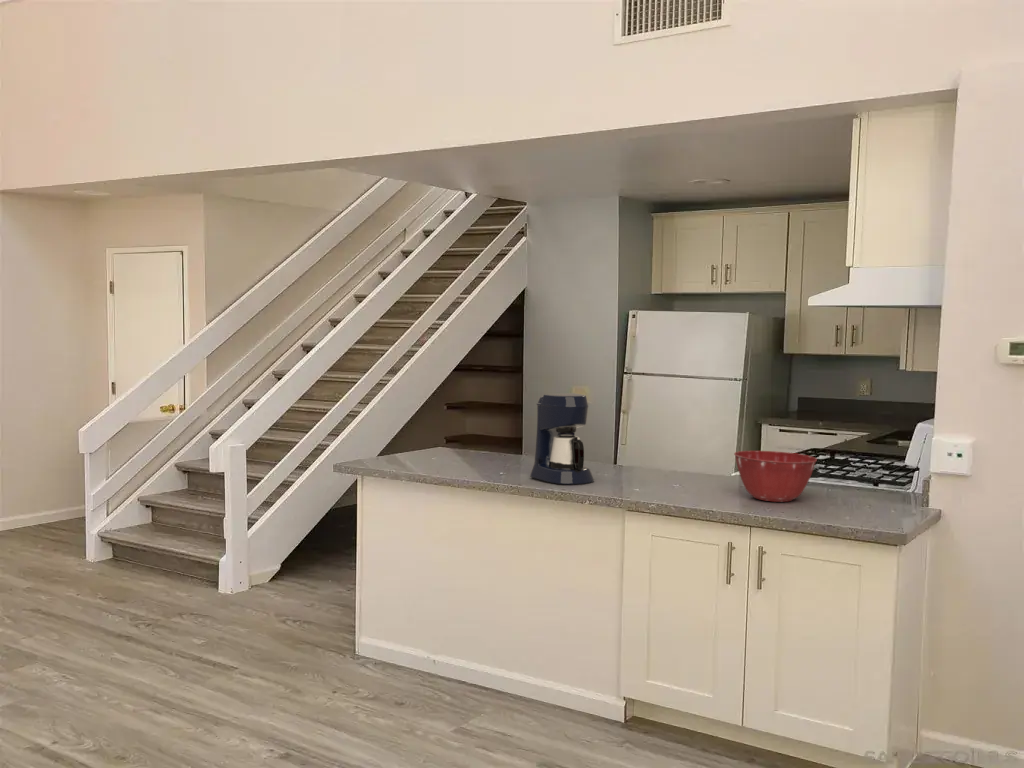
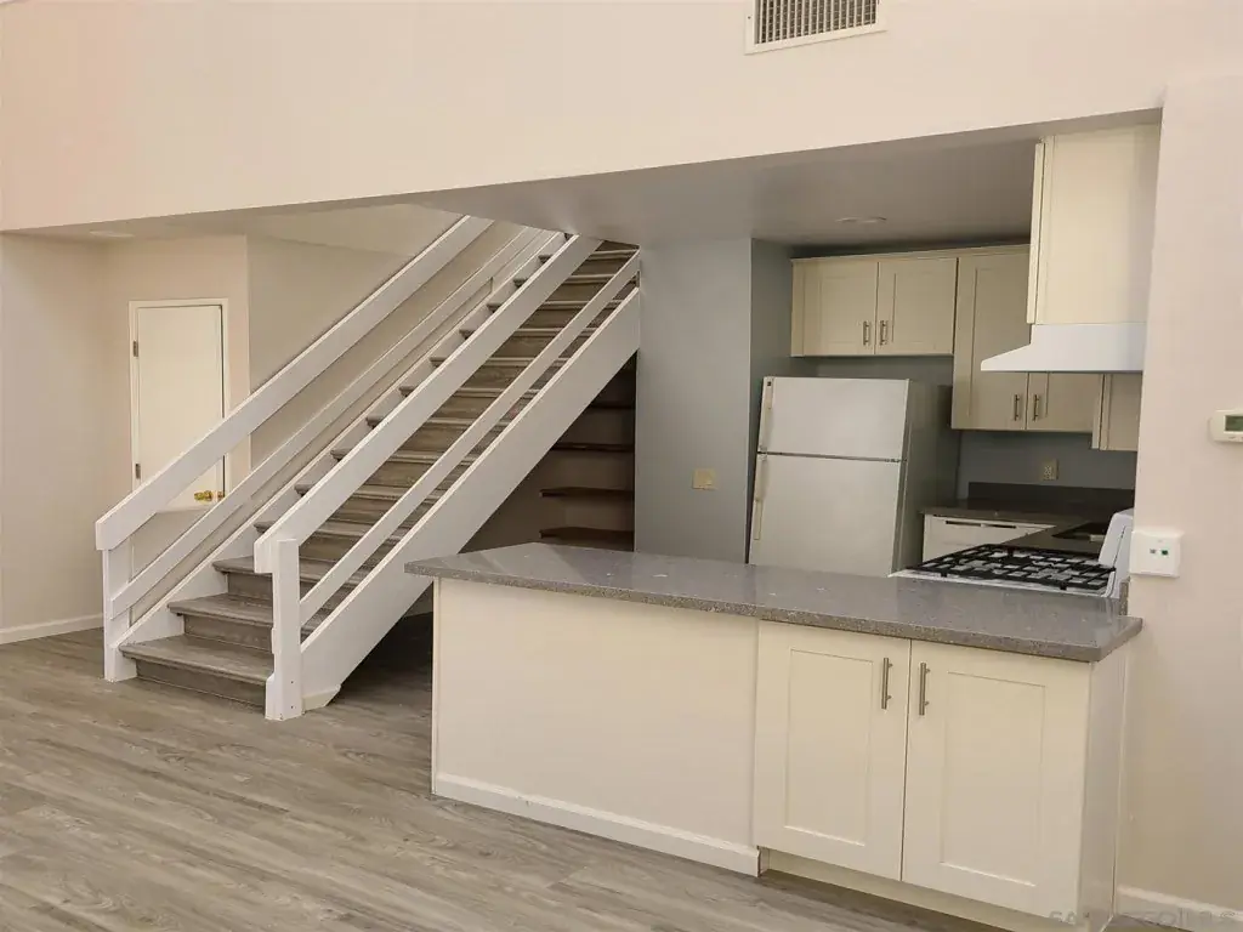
- mixing bowl (774, 476)
- coffee maker (564, 436)
